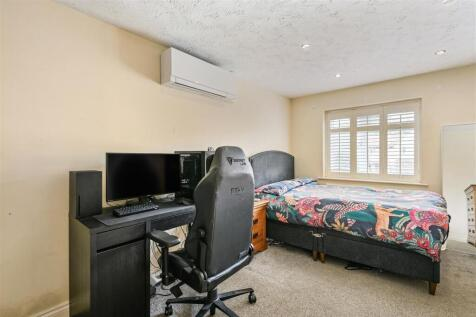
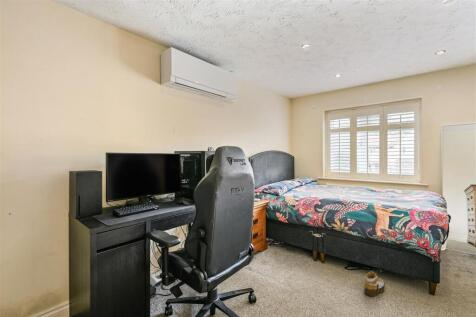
+ shoe (374, 280)
